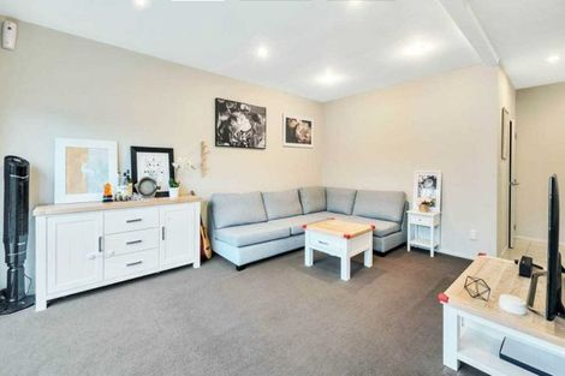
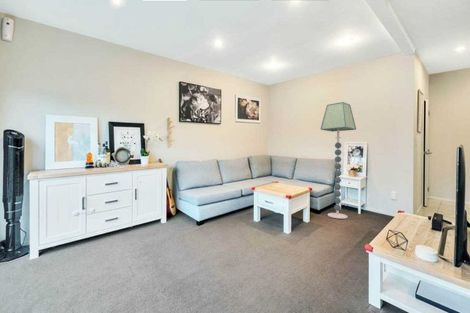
+ floor lamp (337, 160)
